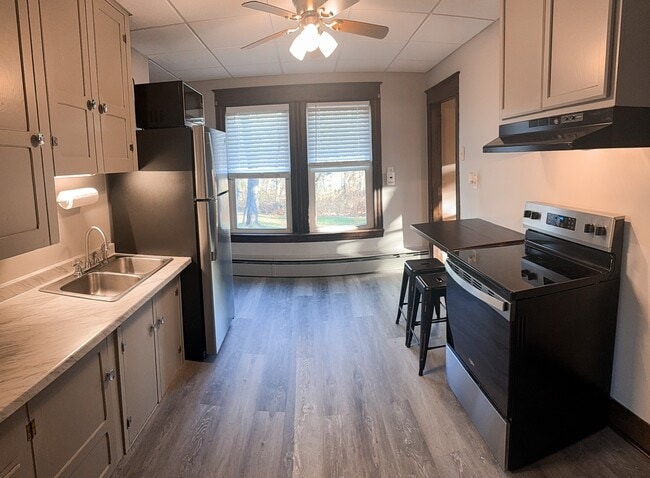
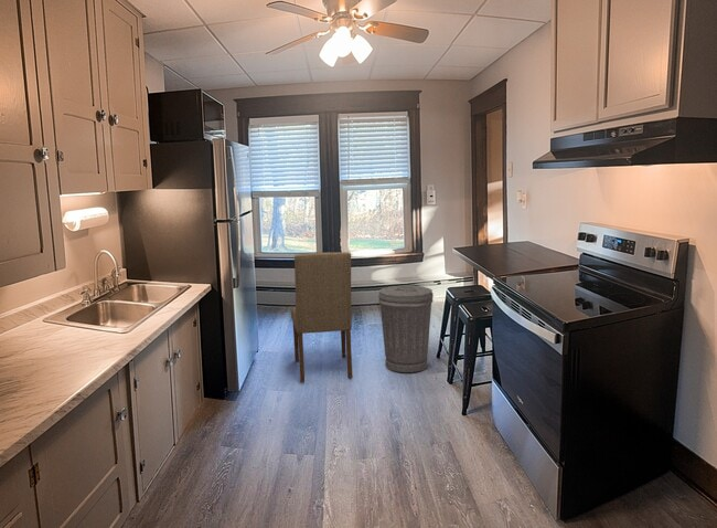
+ dining chair (321, 310)
+ trash can (406, 326)
